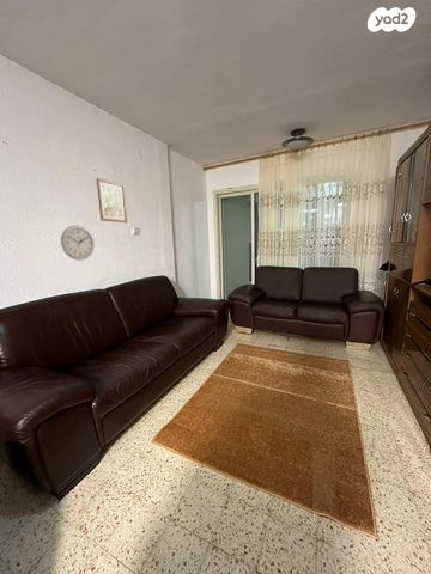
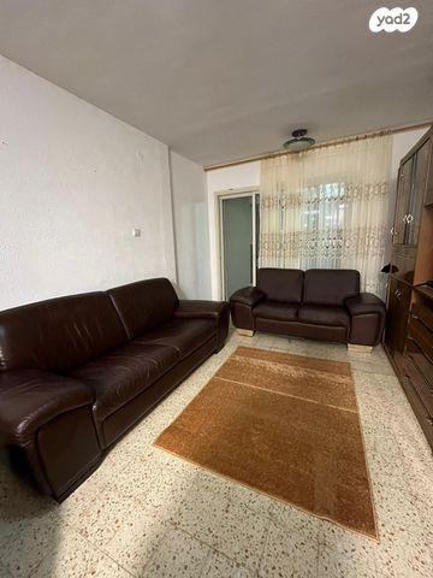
- wall clock (79, 243)
- wall art (113, 202)
